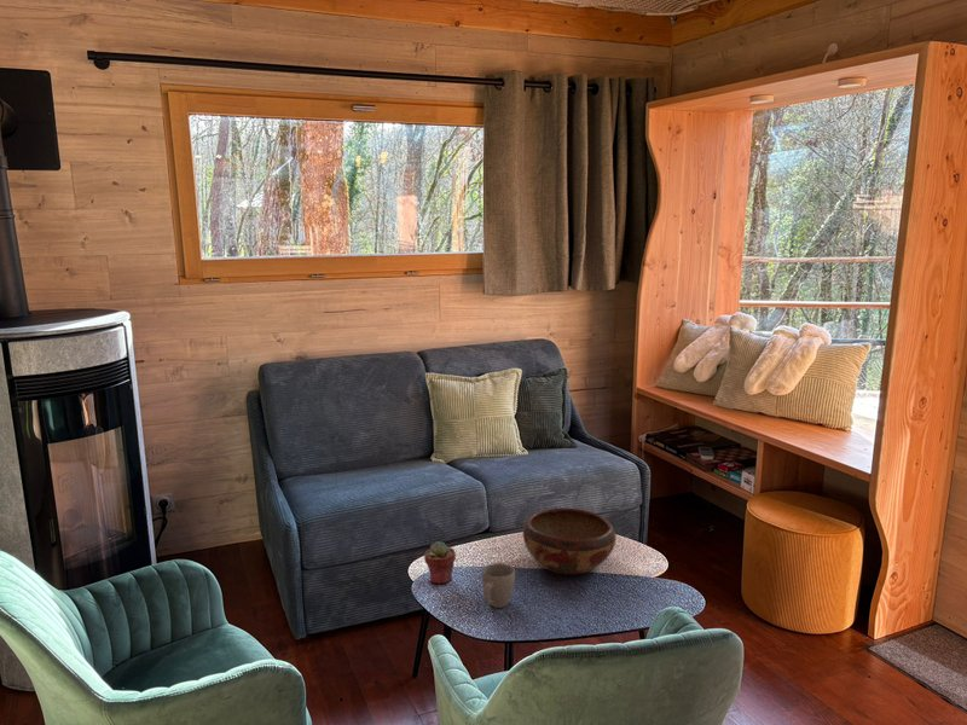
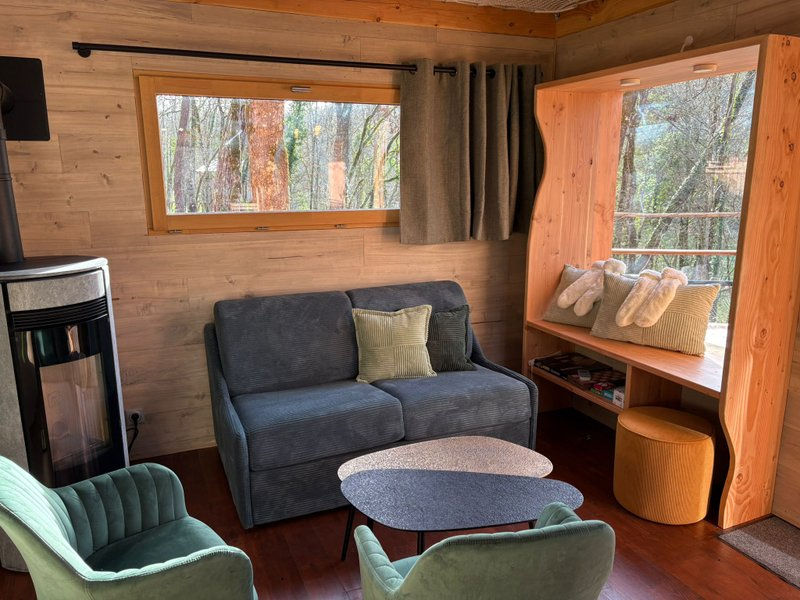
- mug (496, 588)
- potted succulent (440, 559)
- decorative bowl (568, 543)
